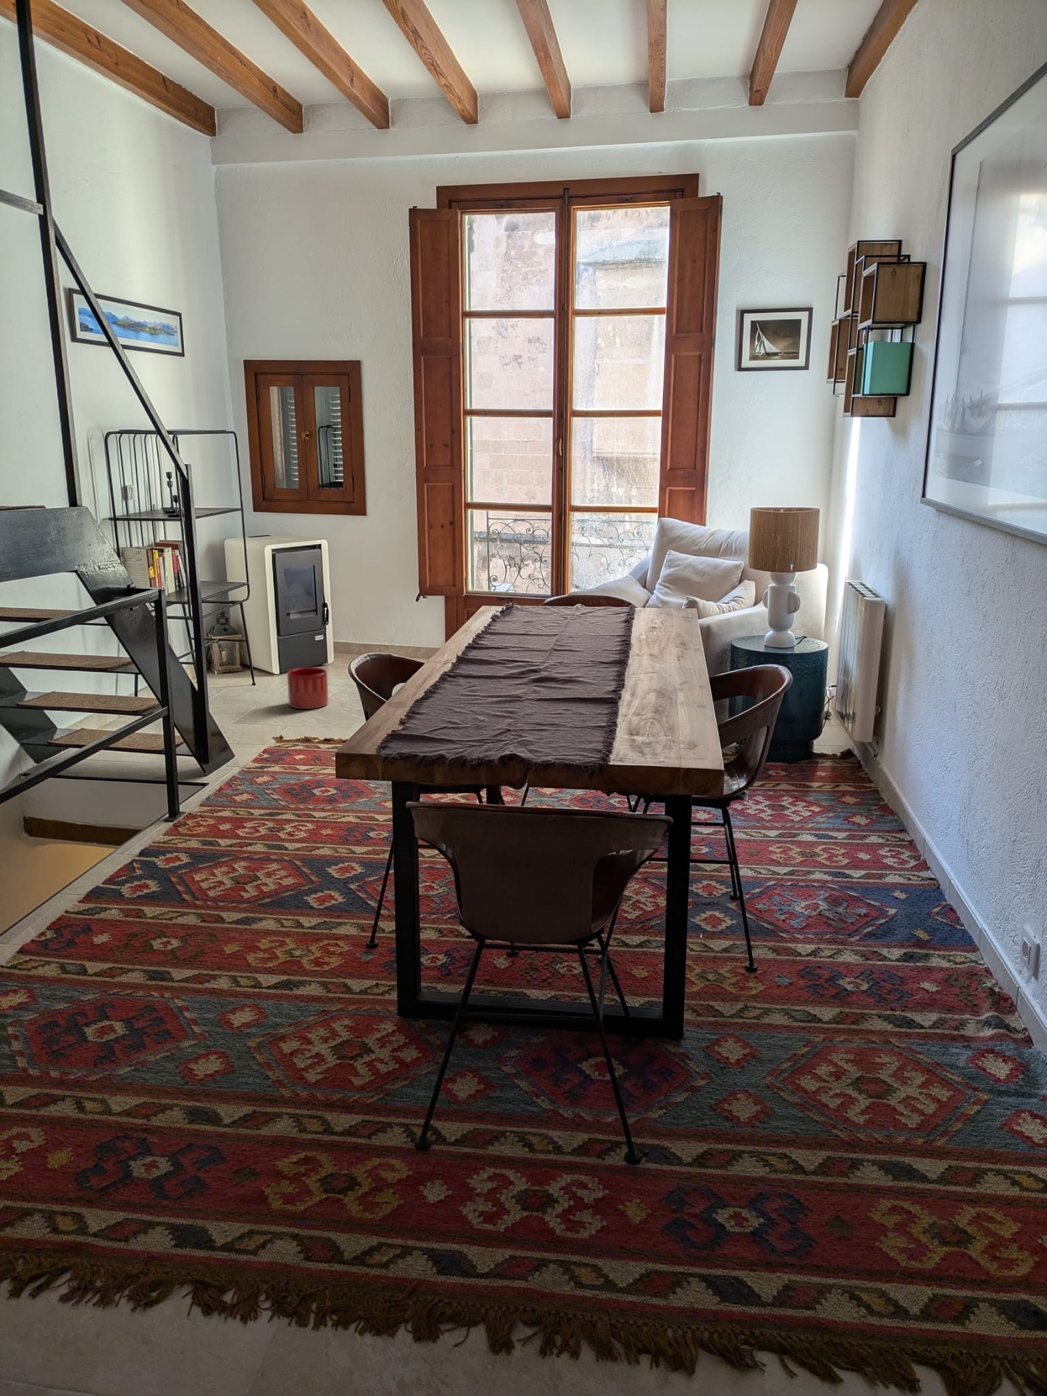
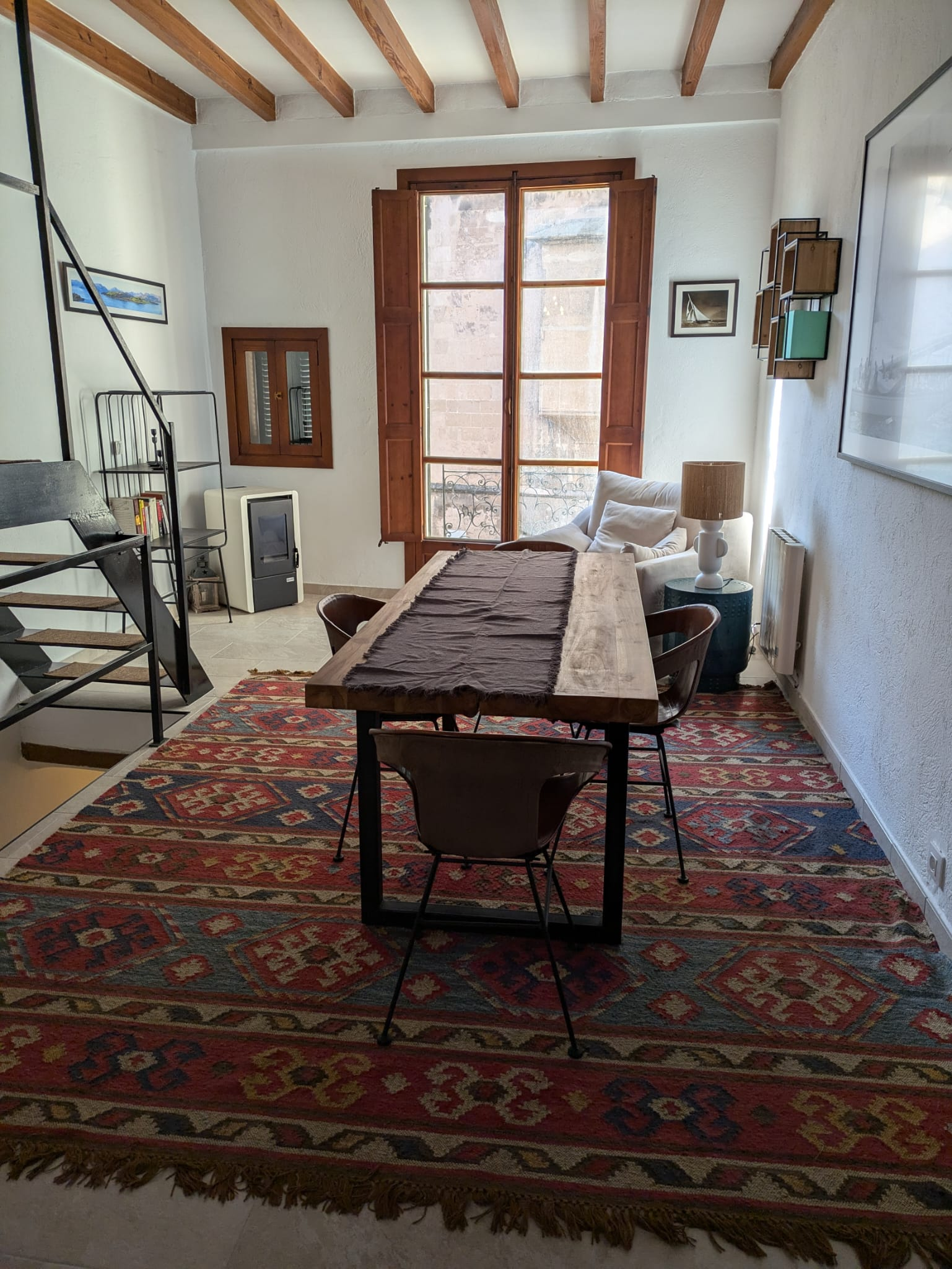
- planter (308, 688)
